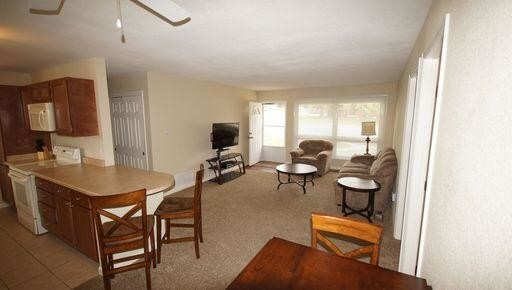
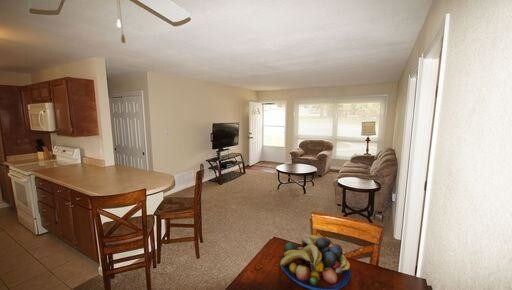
+ fruit bowl (314, 254)
